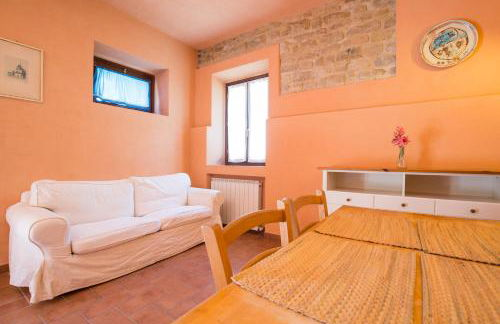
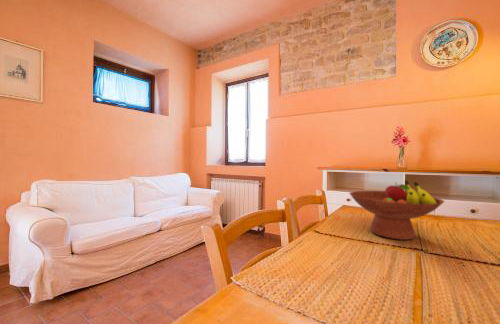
+ fruit bowl (392, 207)
